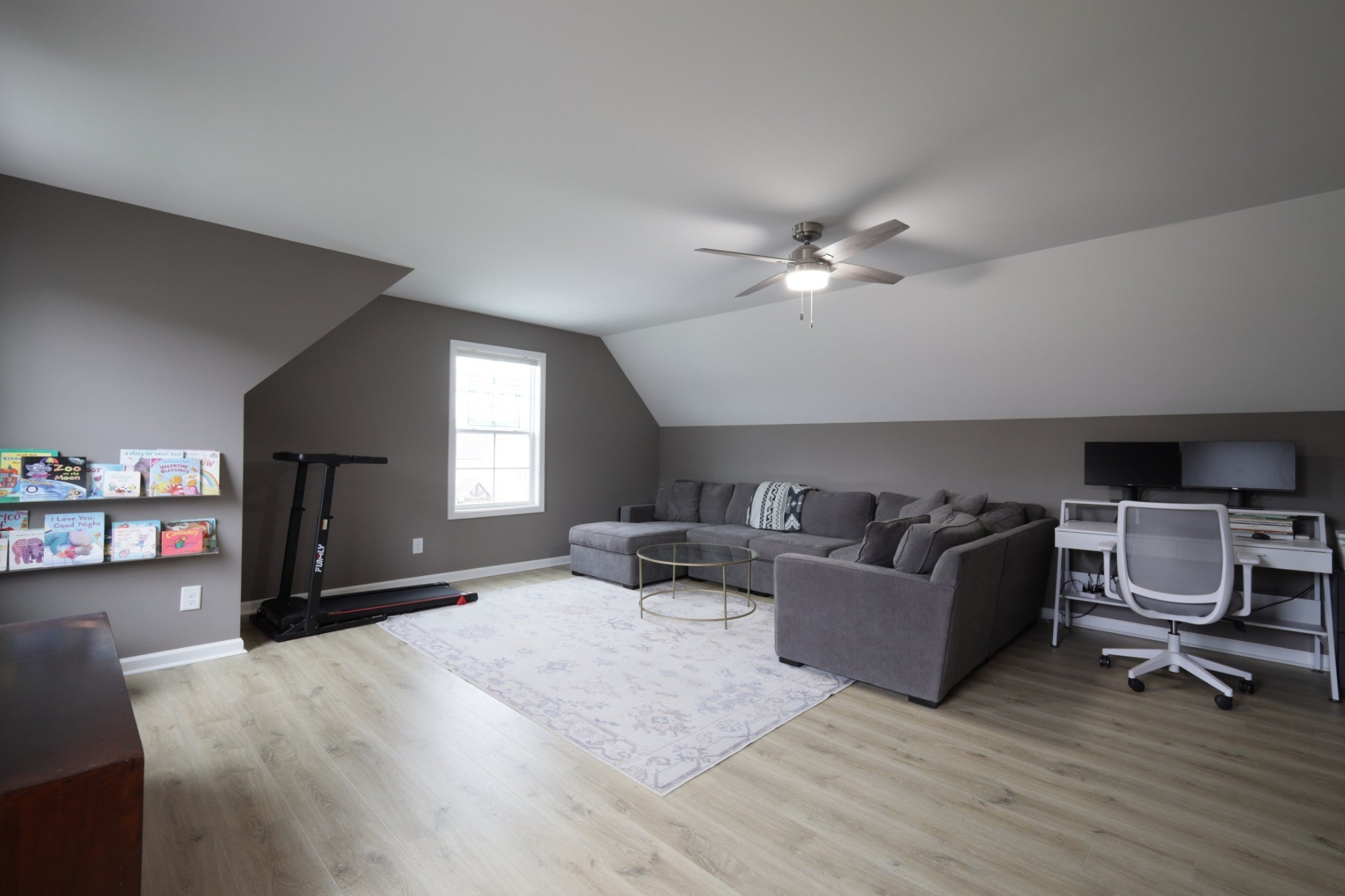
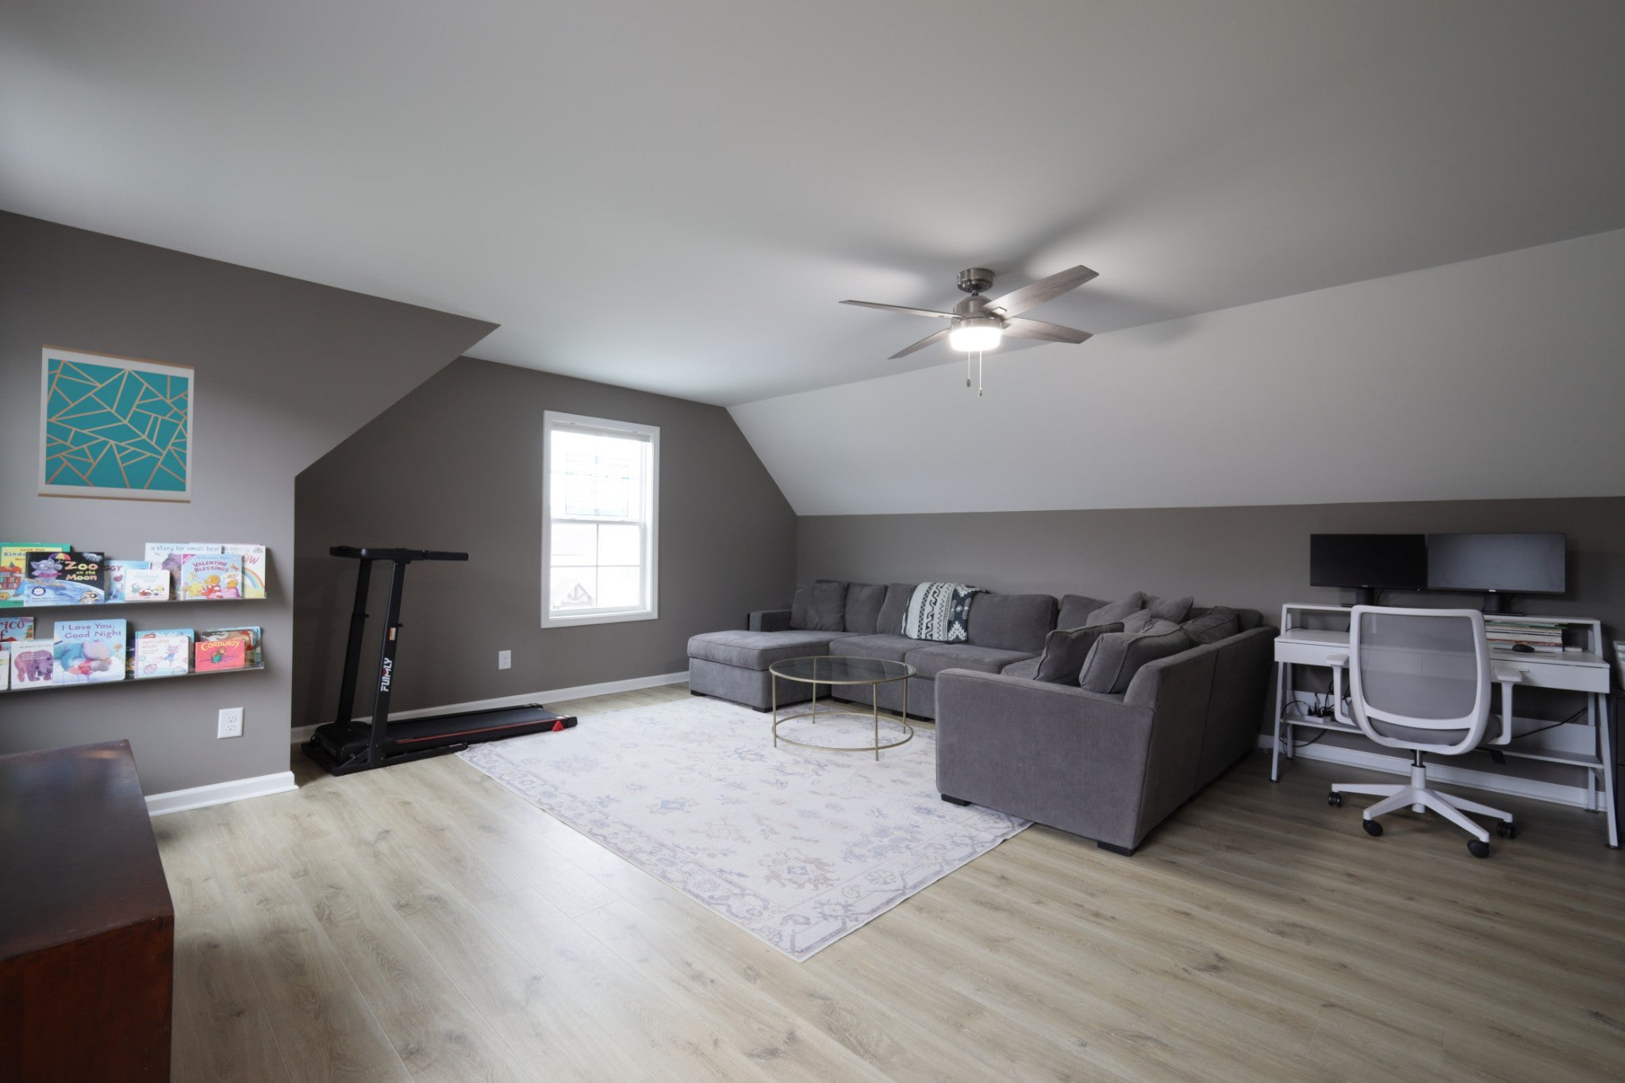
+ wall art (120, 428)
